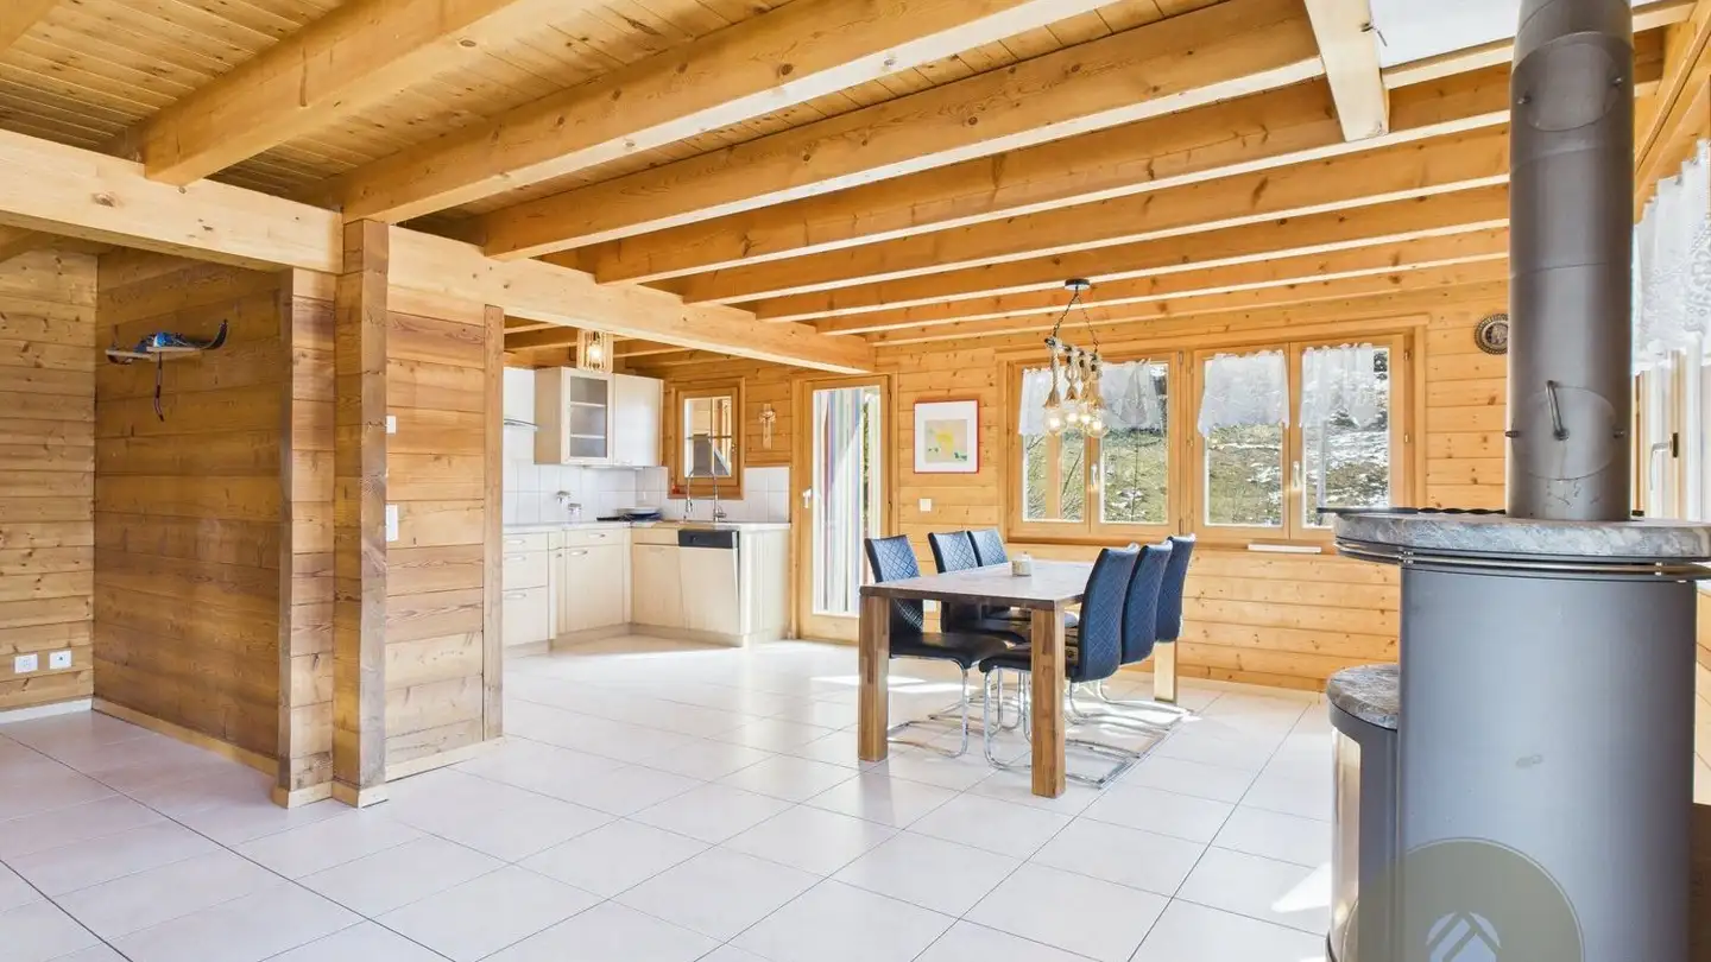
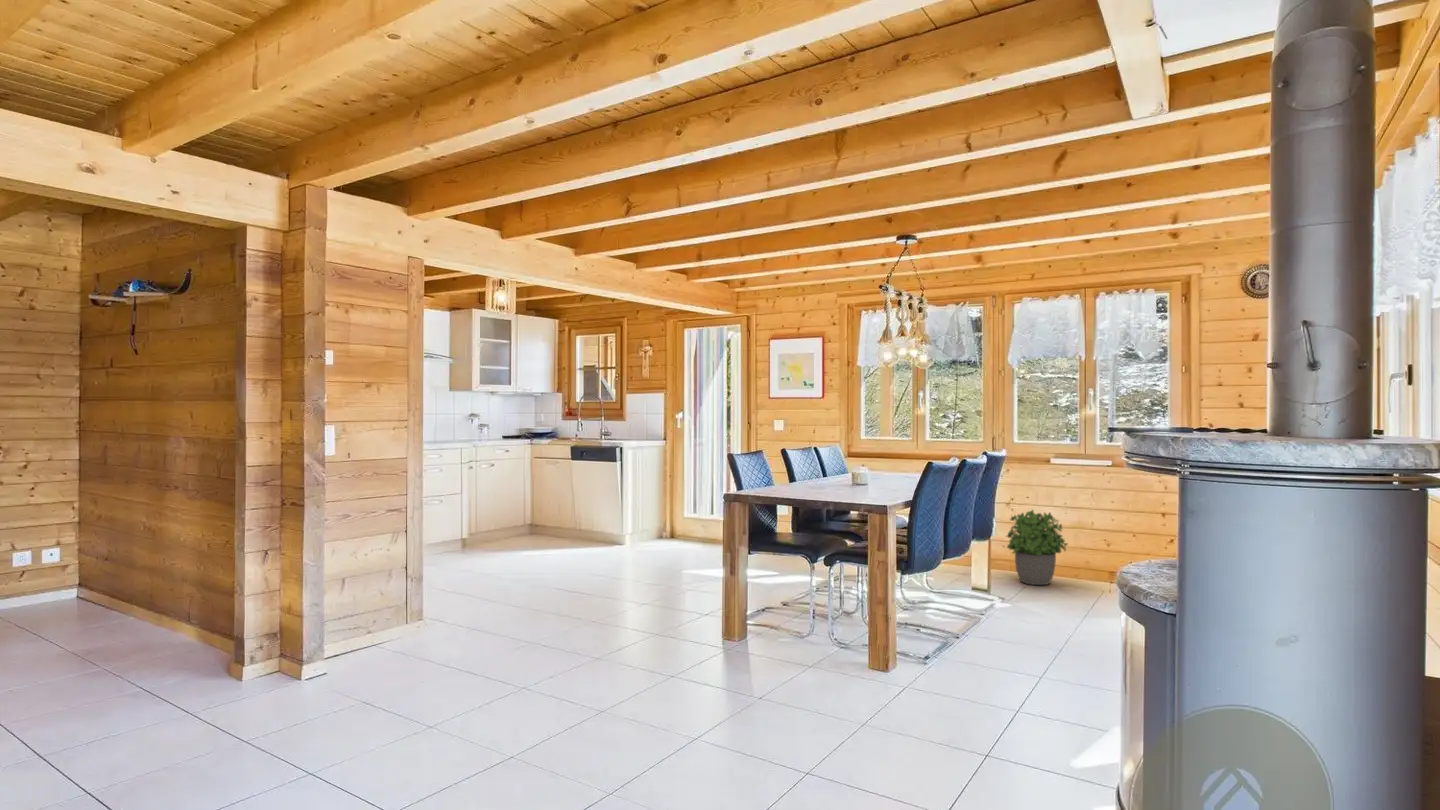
+ potted plant (1035, 545)
